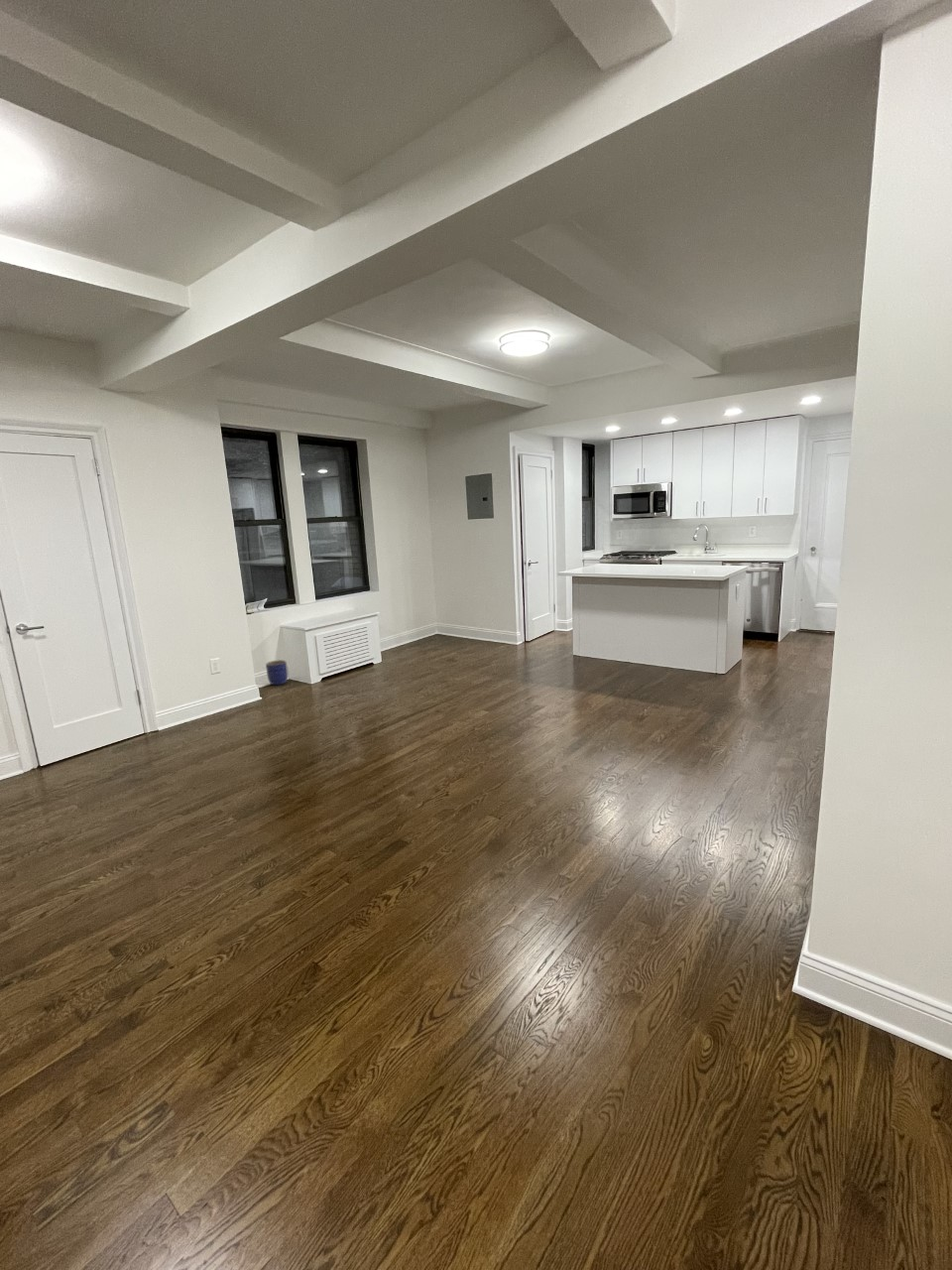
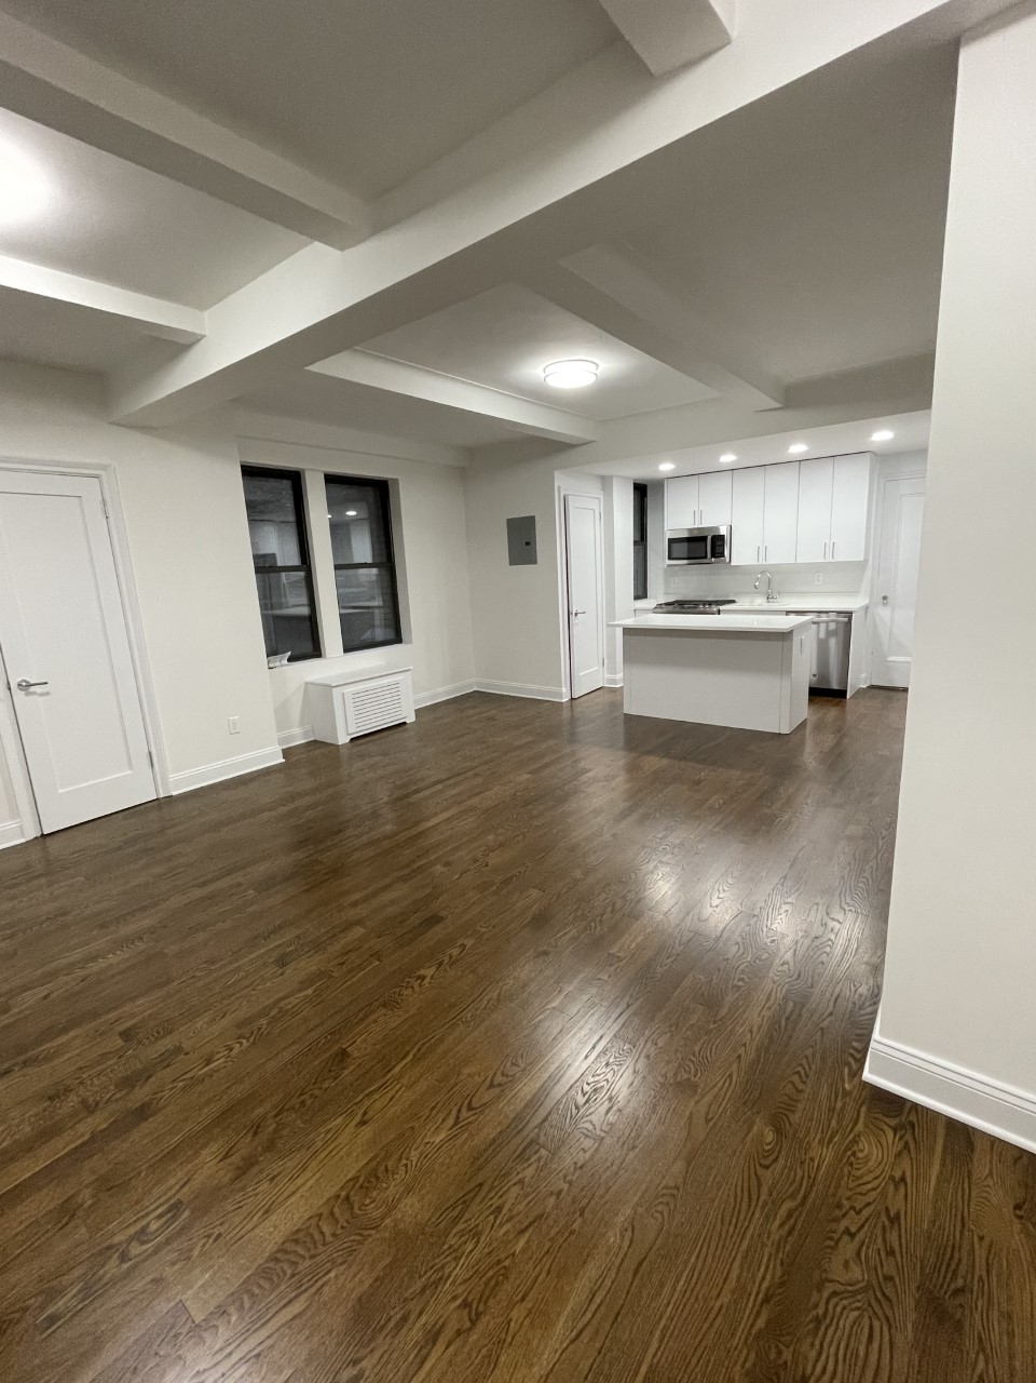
- planter (277, 673)
